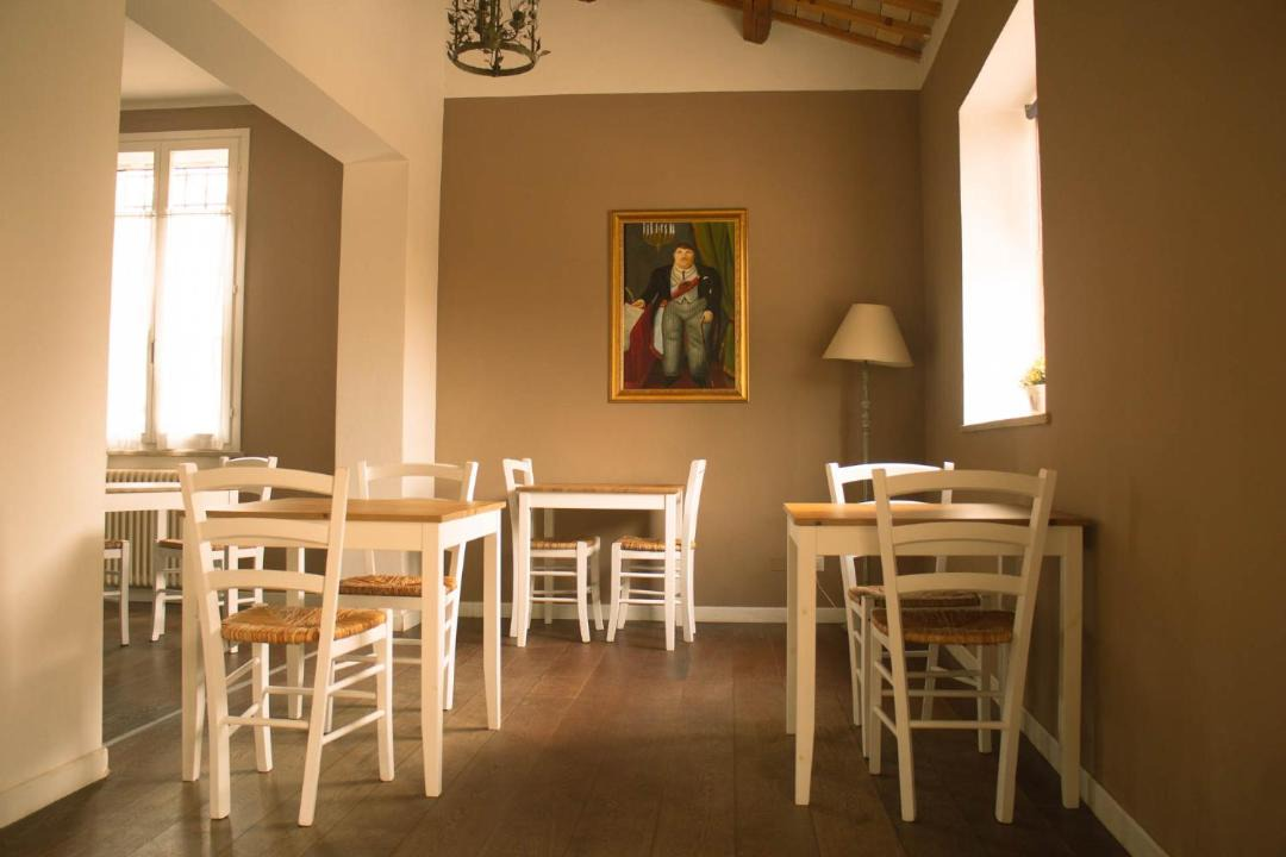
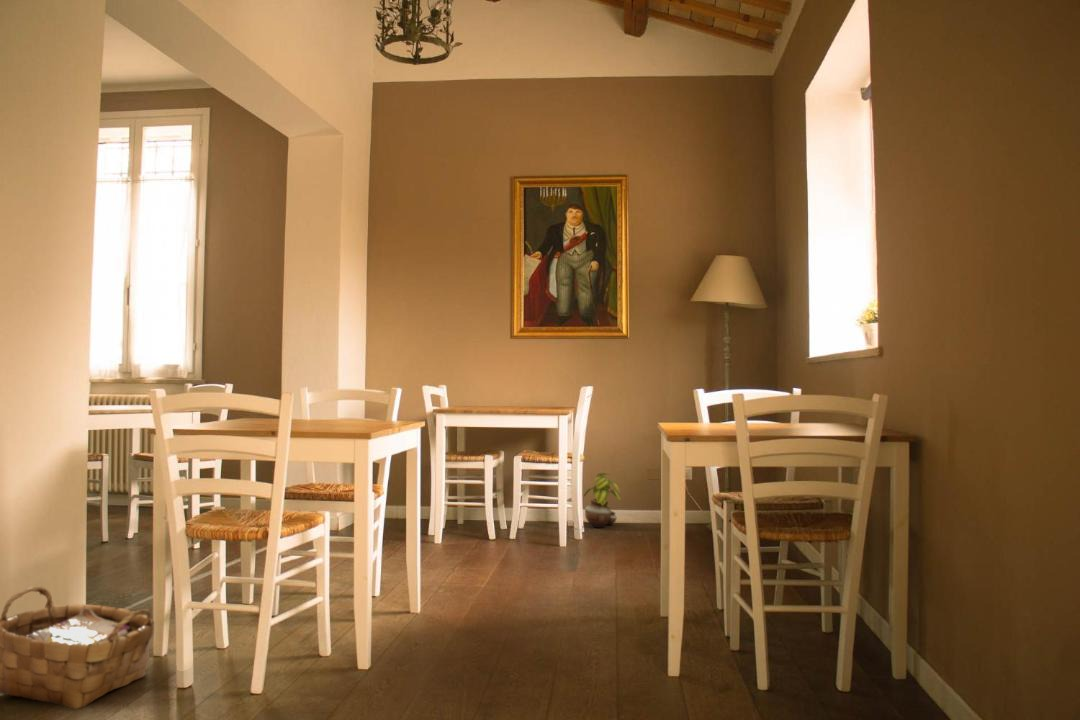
+ potted plant (602, 499)
+ woven basket (78, 639)
